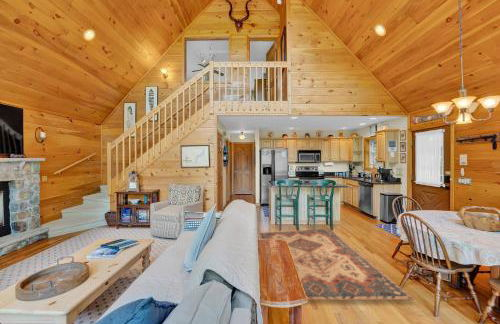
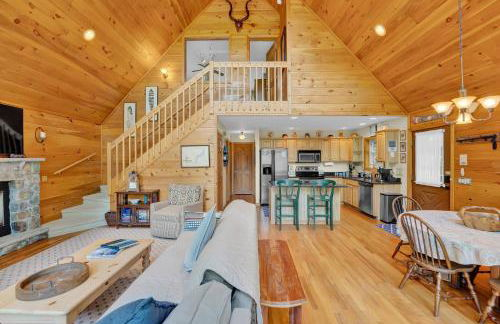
- rug (309, 252)
